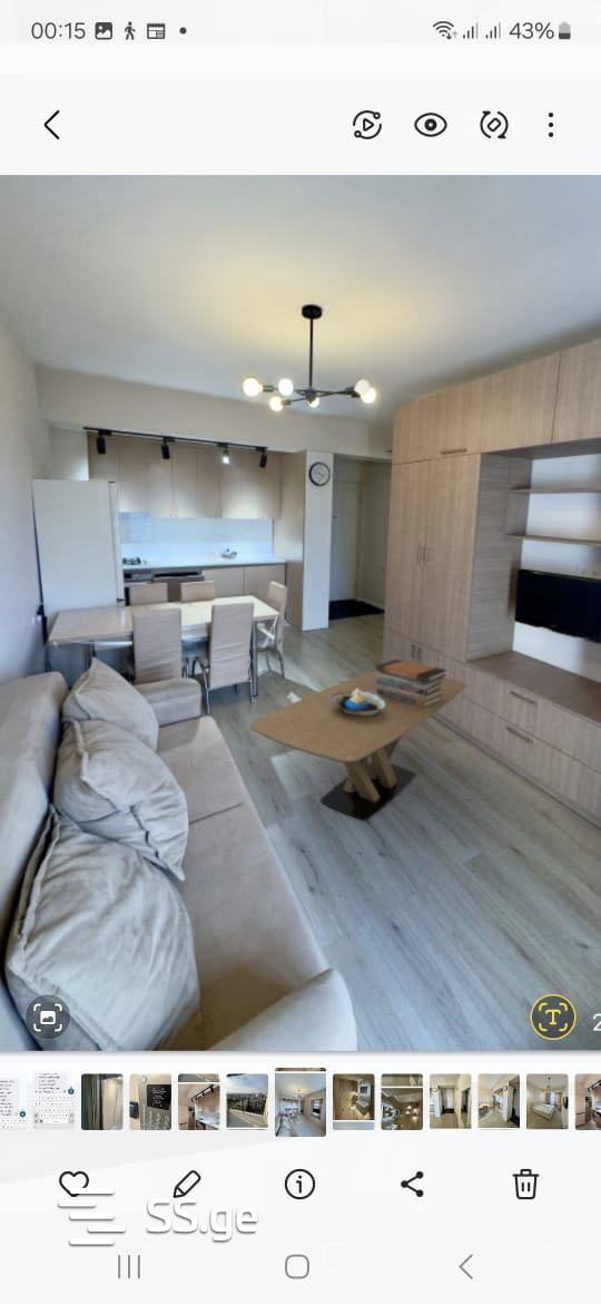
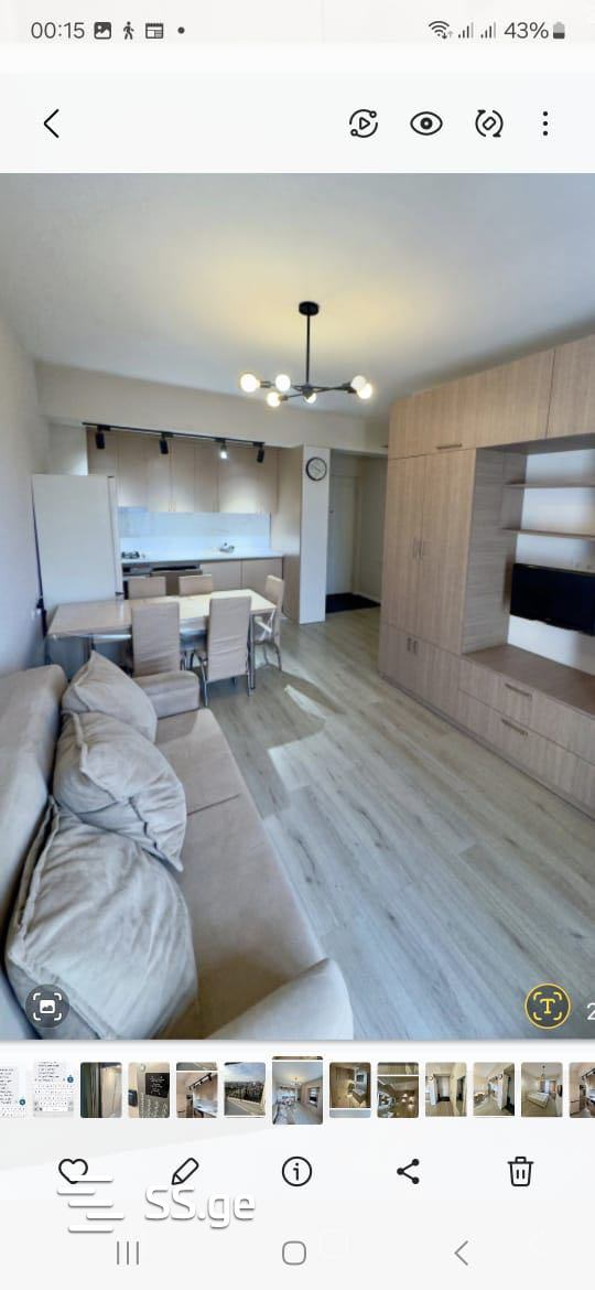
- decorative bowl (353, 698)
- book stack (408, 681)
- coffee table (371, 746)
